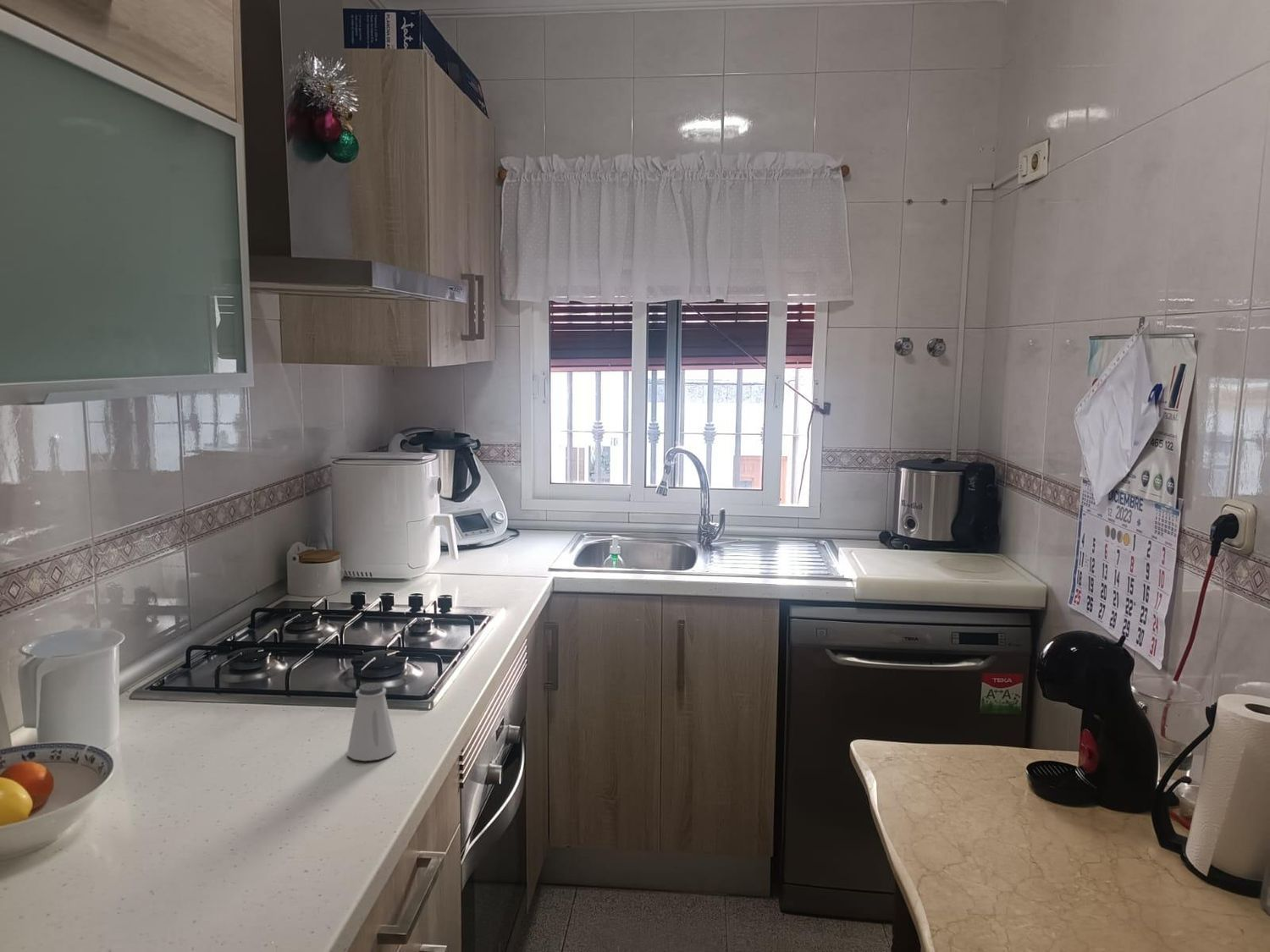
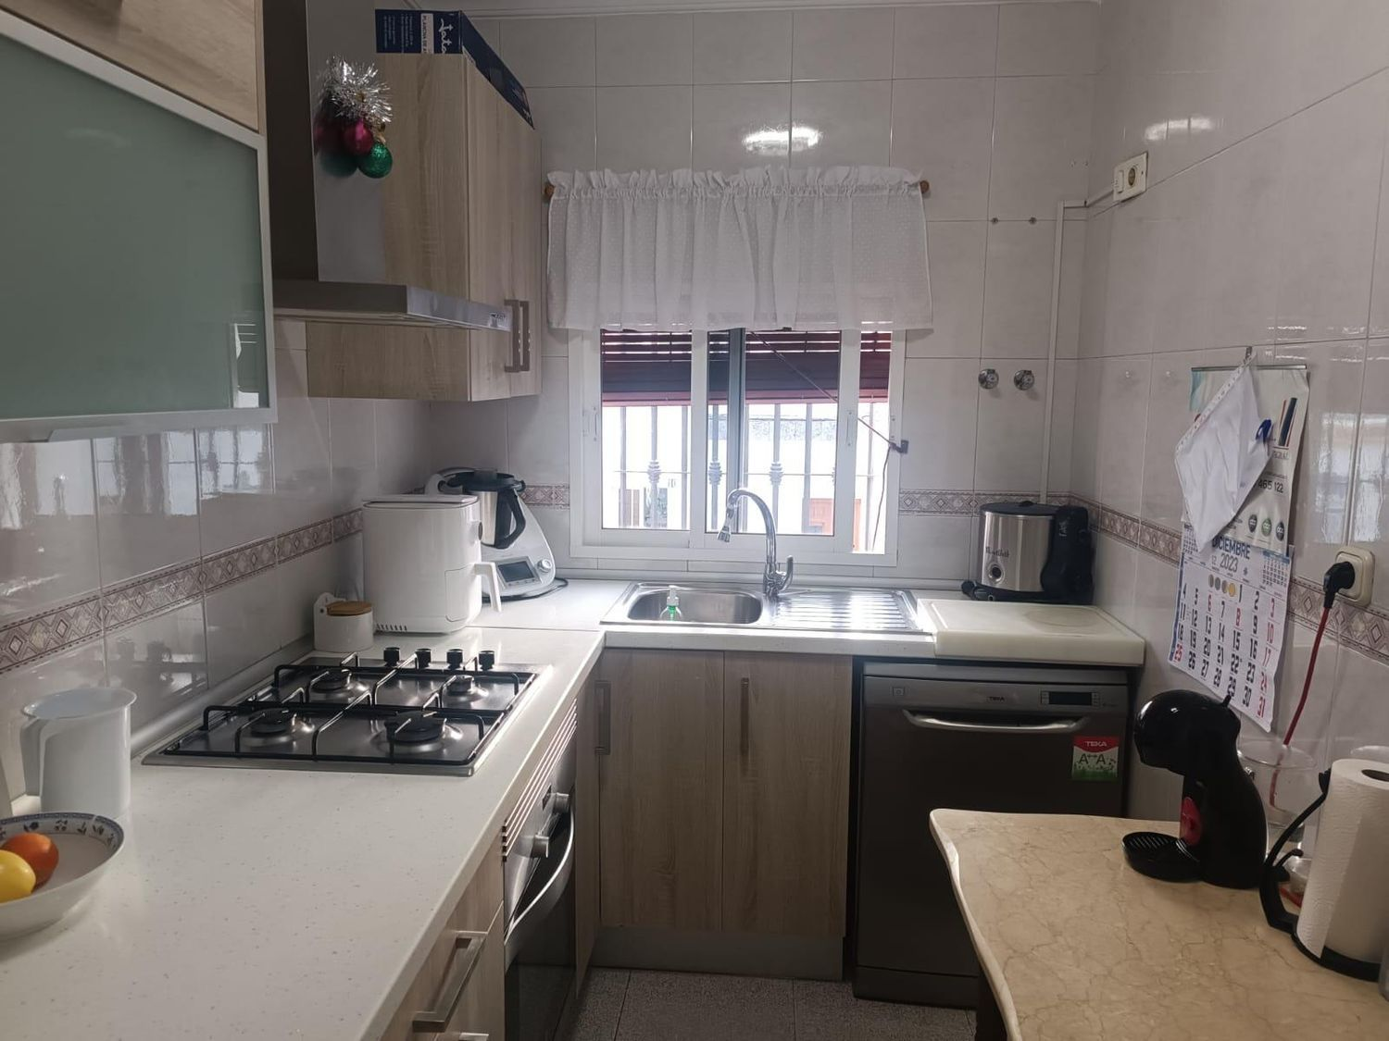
- saltshaker (371, 718)
